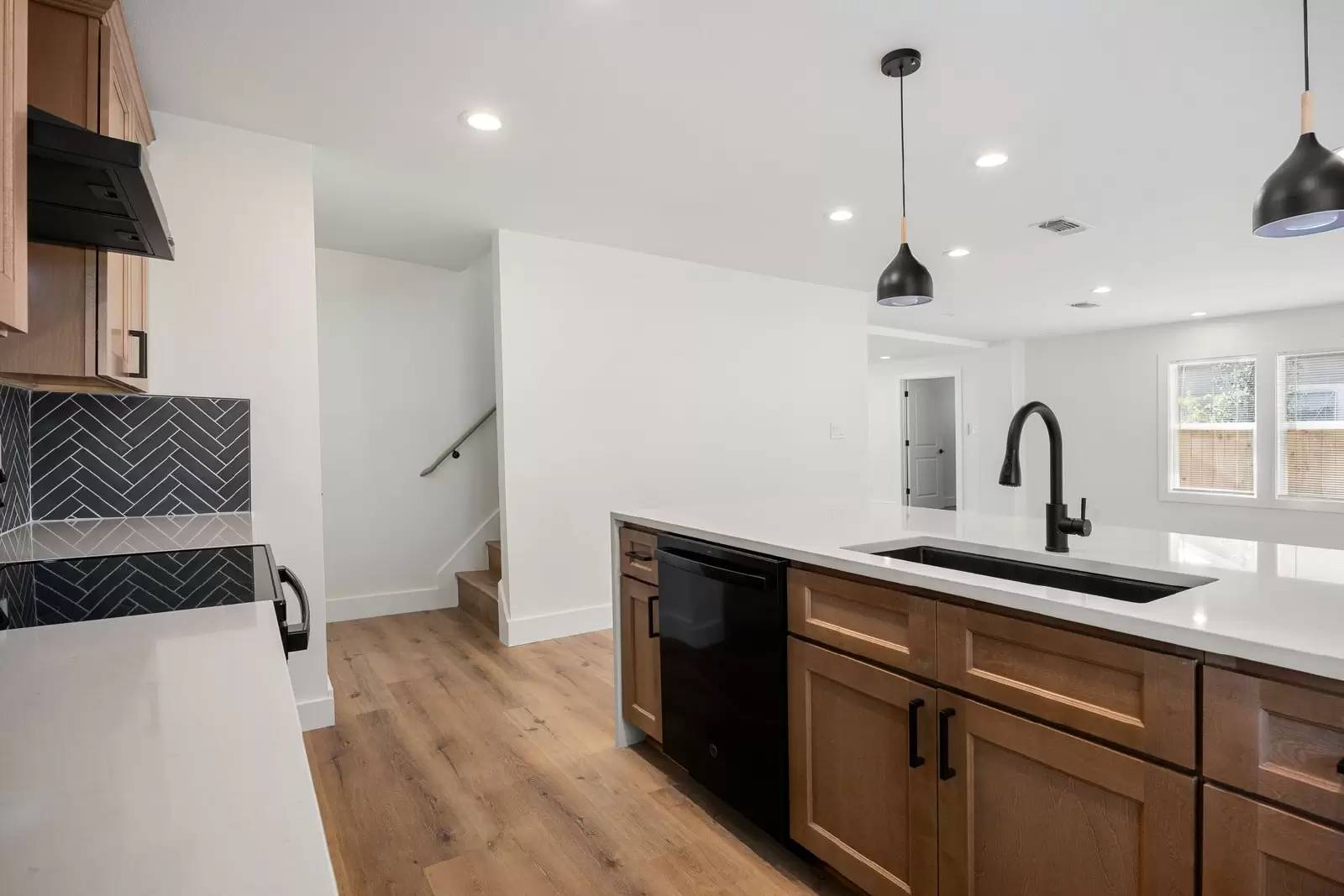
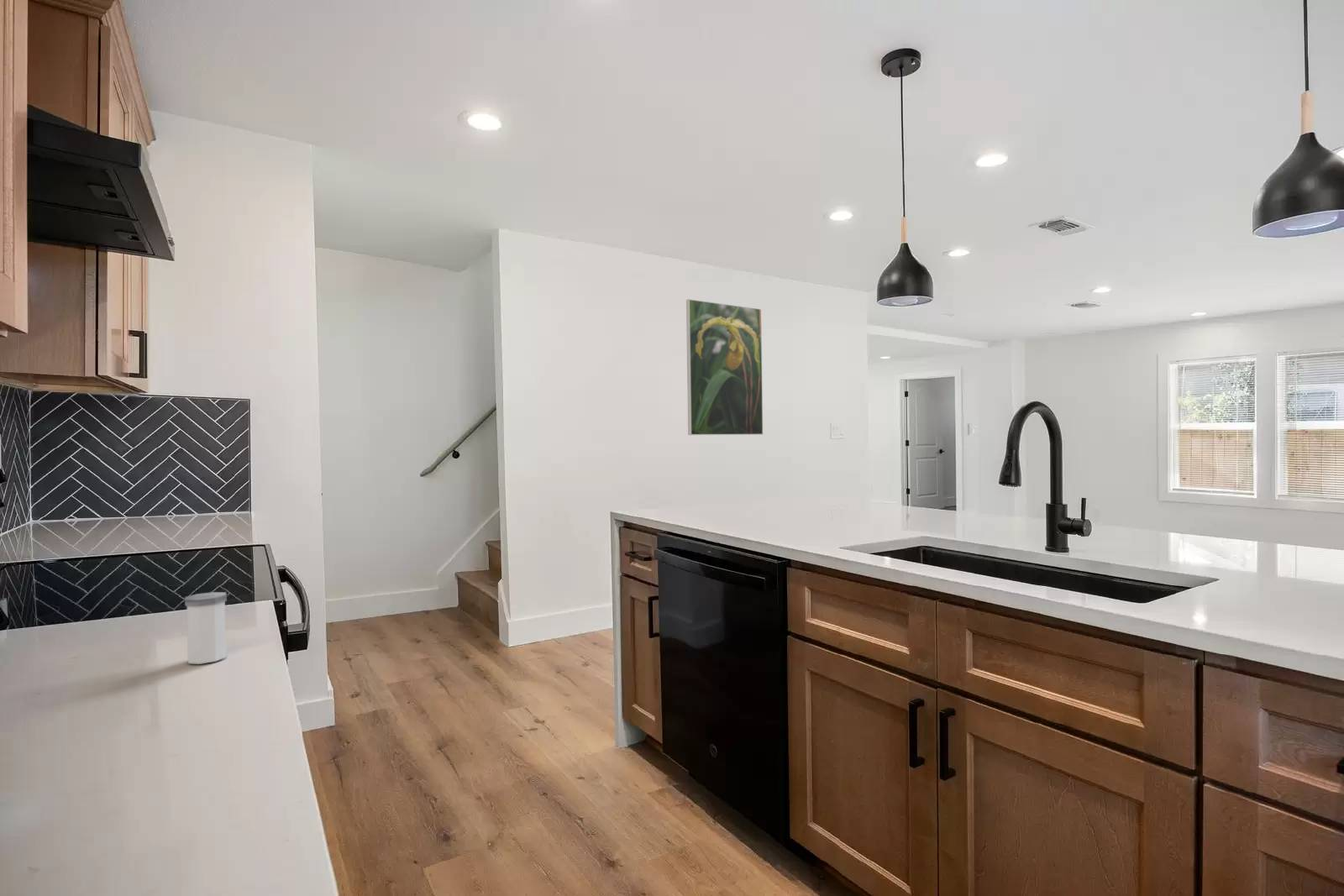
+ salt shaker (206, 627)
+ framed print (726, 369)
